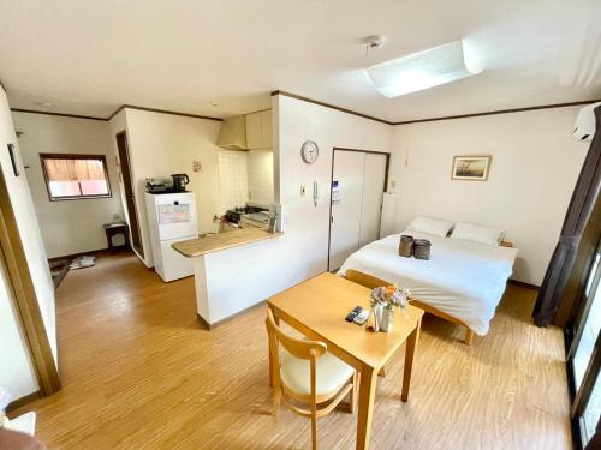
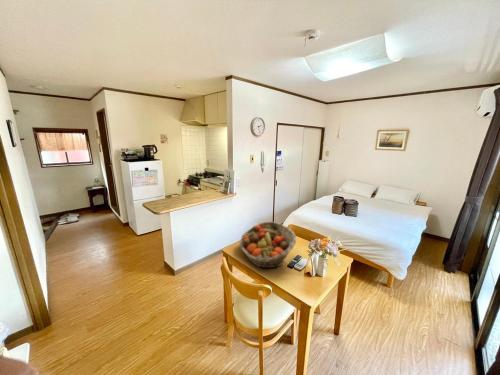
+ fruit basket (266, 243)
